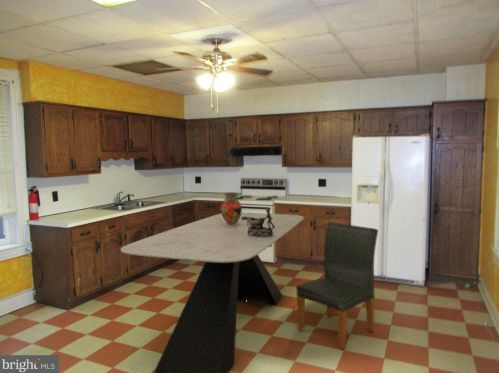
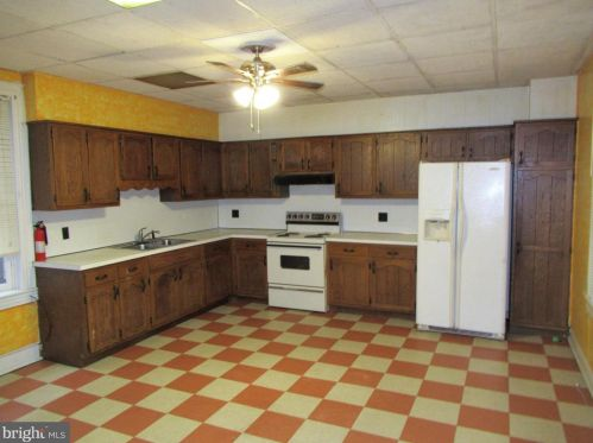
- dining table (231, 278)
- dining chair (336, 279)
- vase (231, 208)
- decorative bowl (257, 220)
